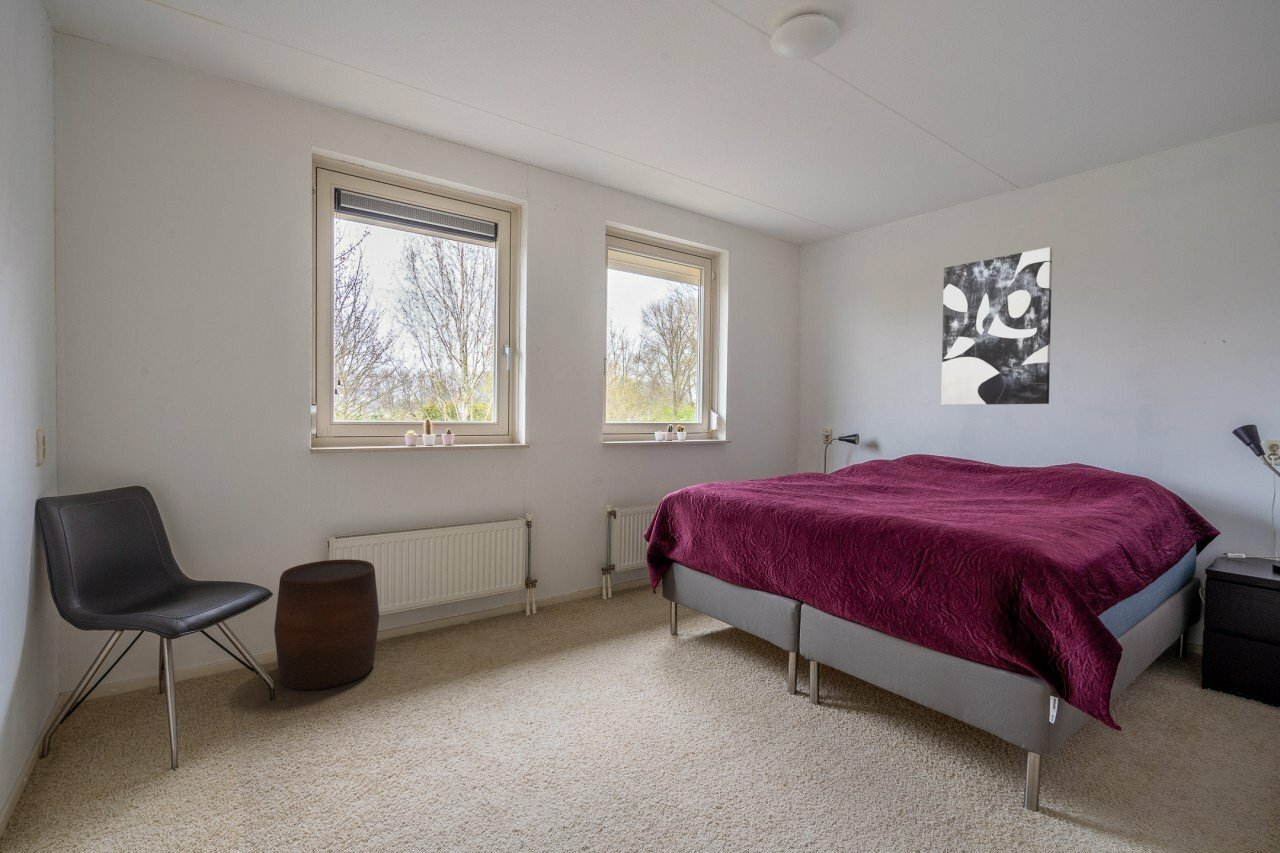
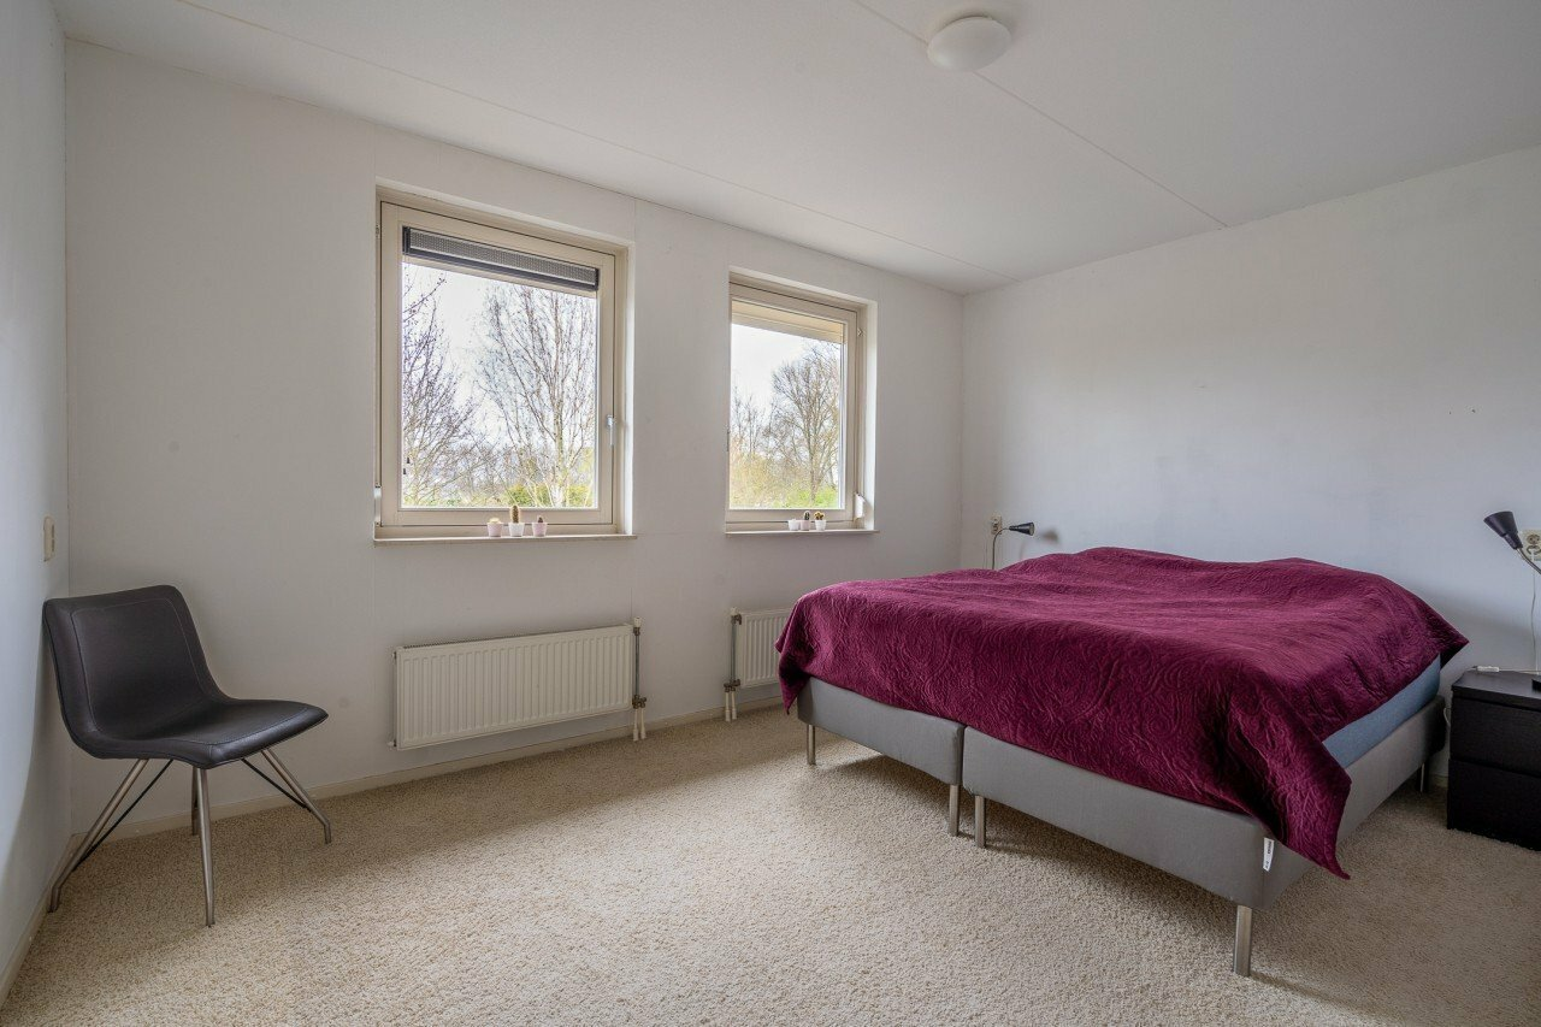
- stool (328, 620)
- wall art (993, 331)
